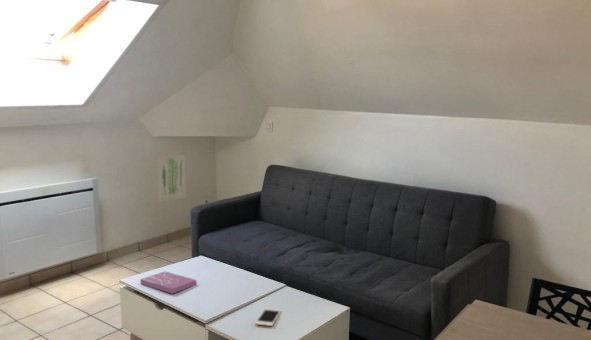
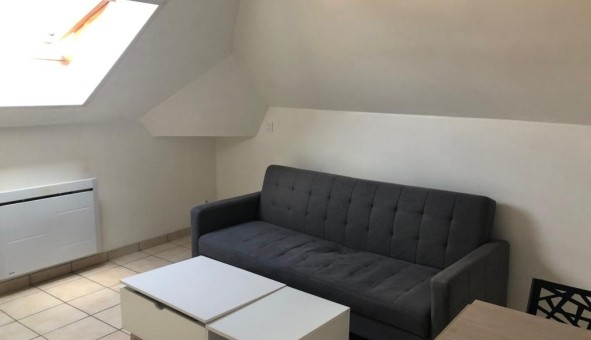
- cell phone (268, 316)
- book (168, 281)
- wall art (172, 177)
